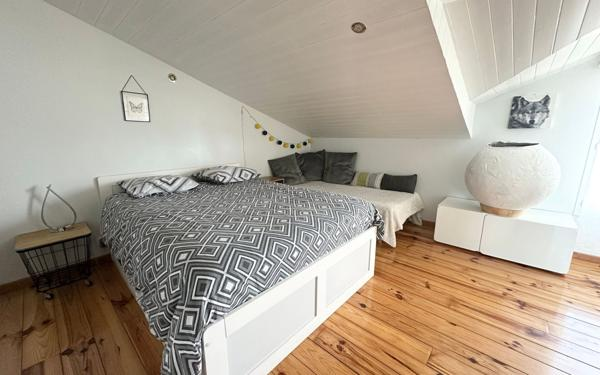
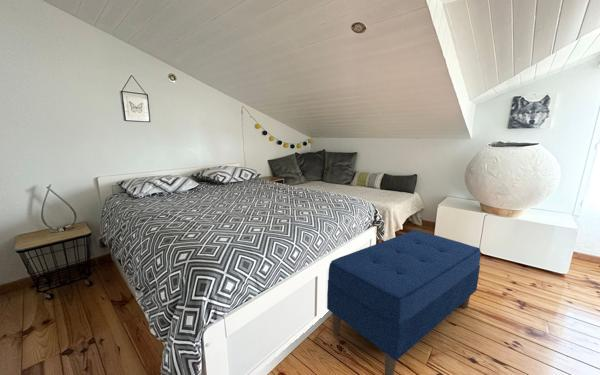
+ bench (407, 287)
